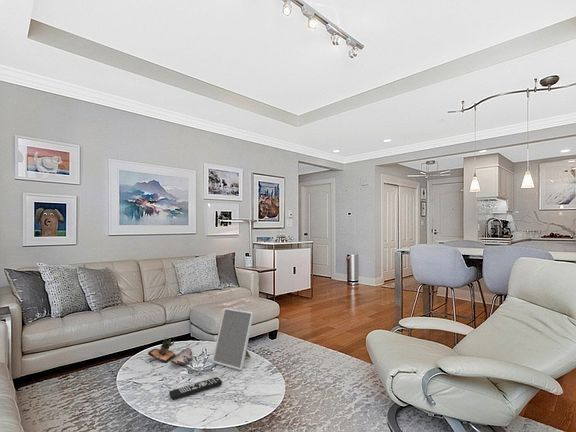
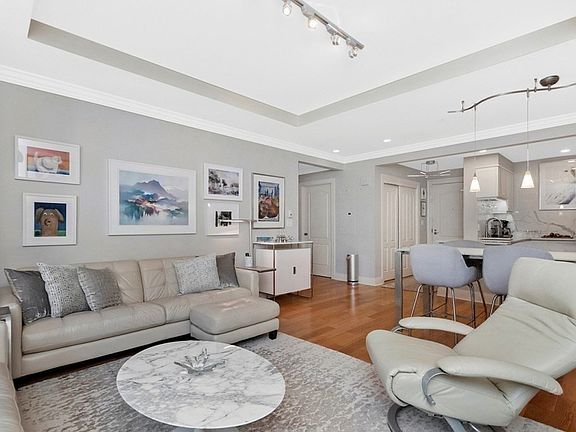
- picture frame (235, 336)
- decorative bowl (172, 352)
- remote control (196, 388)
